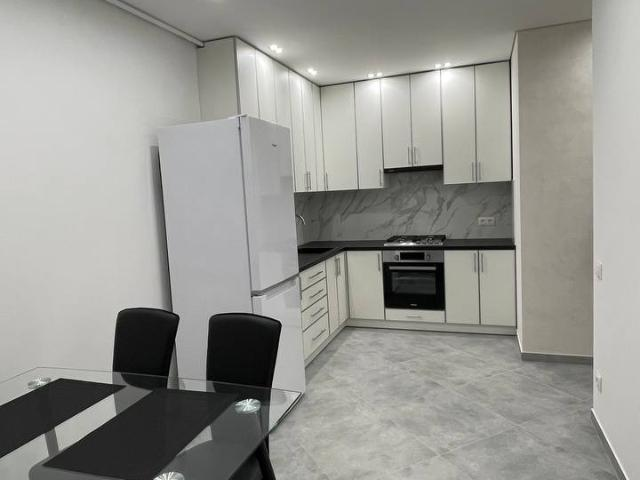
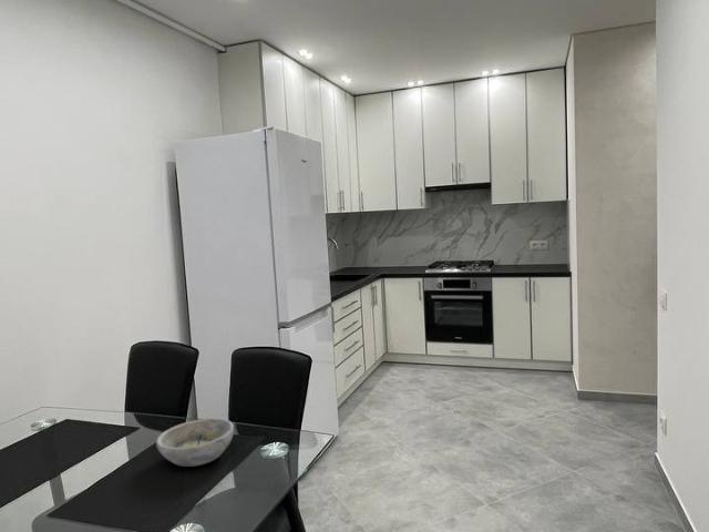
+ bowl (196, 444)
